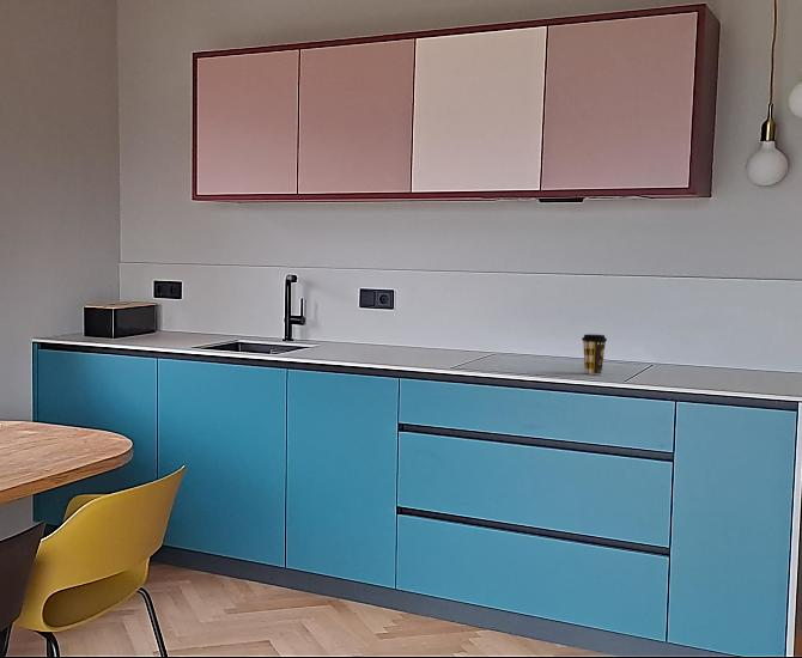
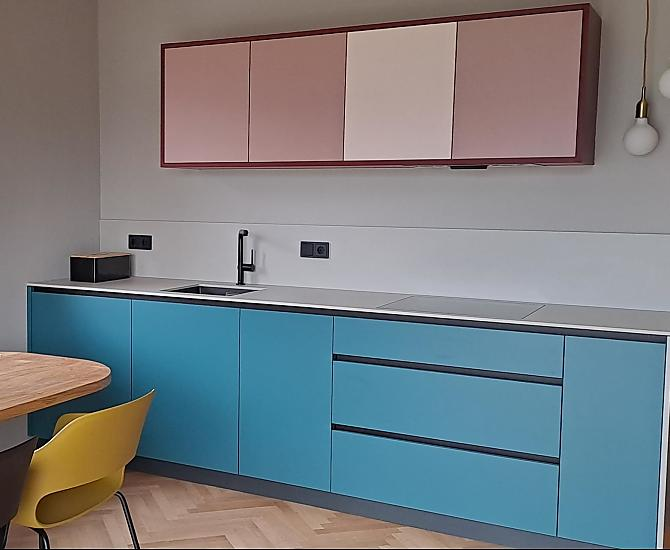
- coffee cup (594, 354)
